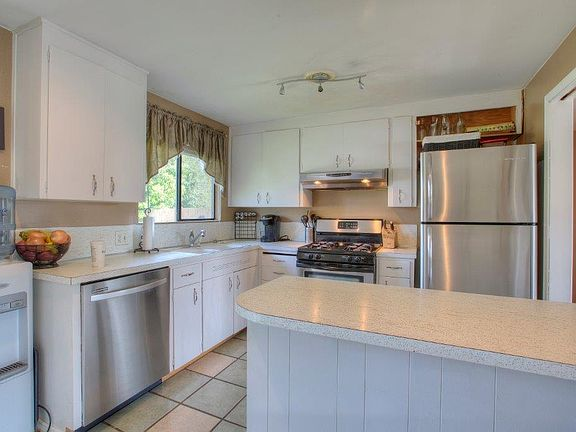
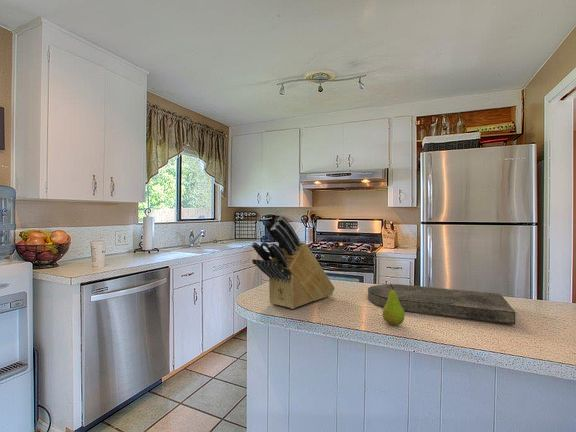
+ knife block (295, 259)
+ fruit (393, 304)
+ cutting board (431, 299)
